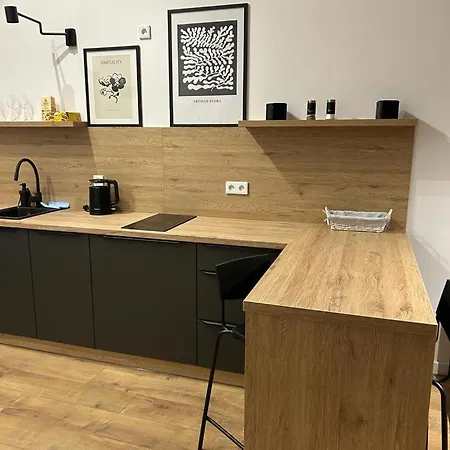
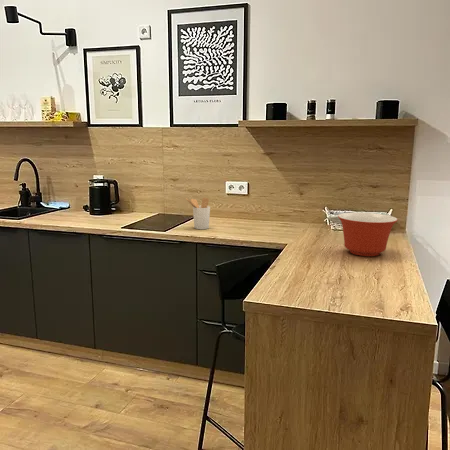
+ mixing bowl (365, 235)
+ utensil holder (197, 212)
